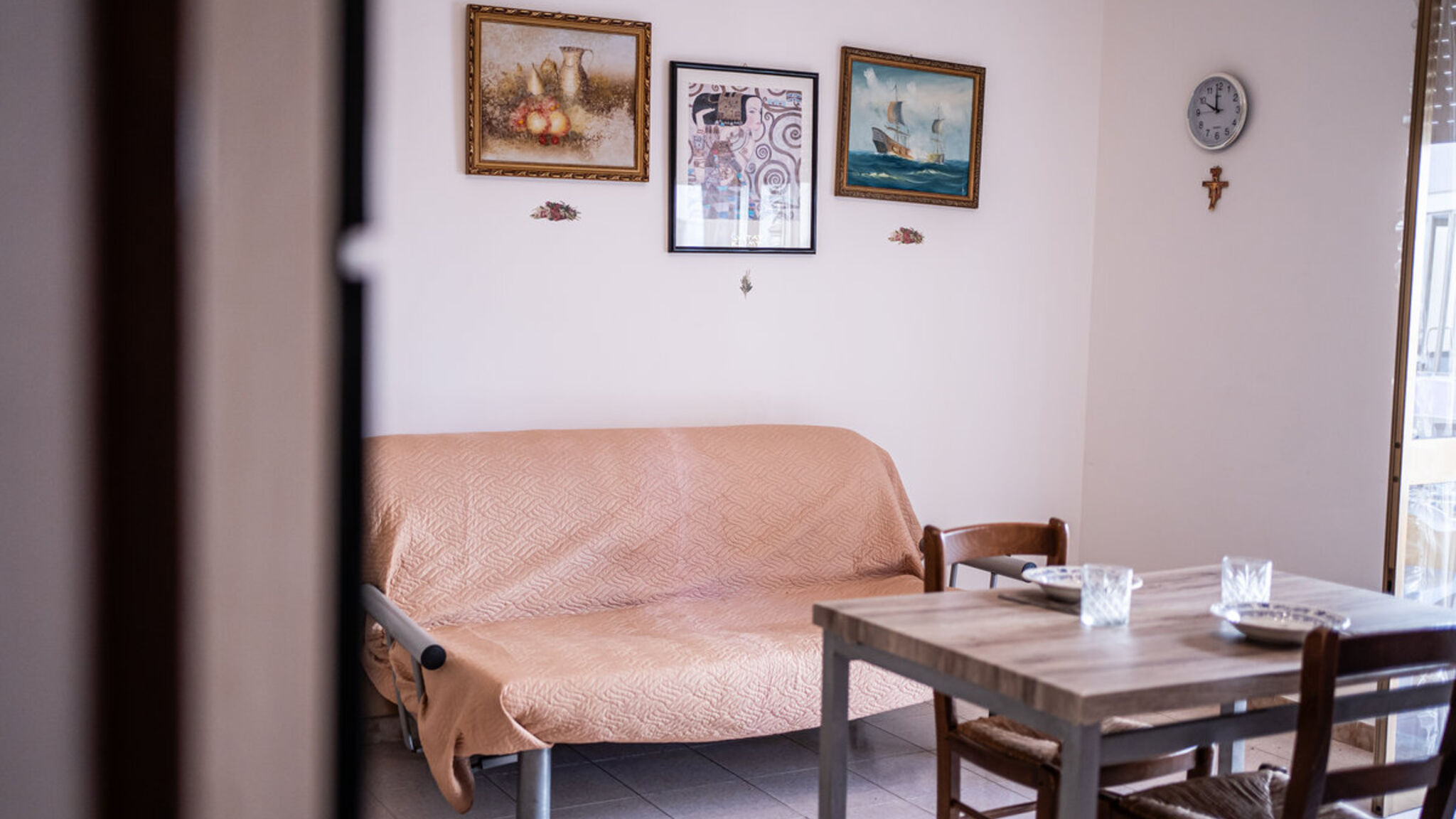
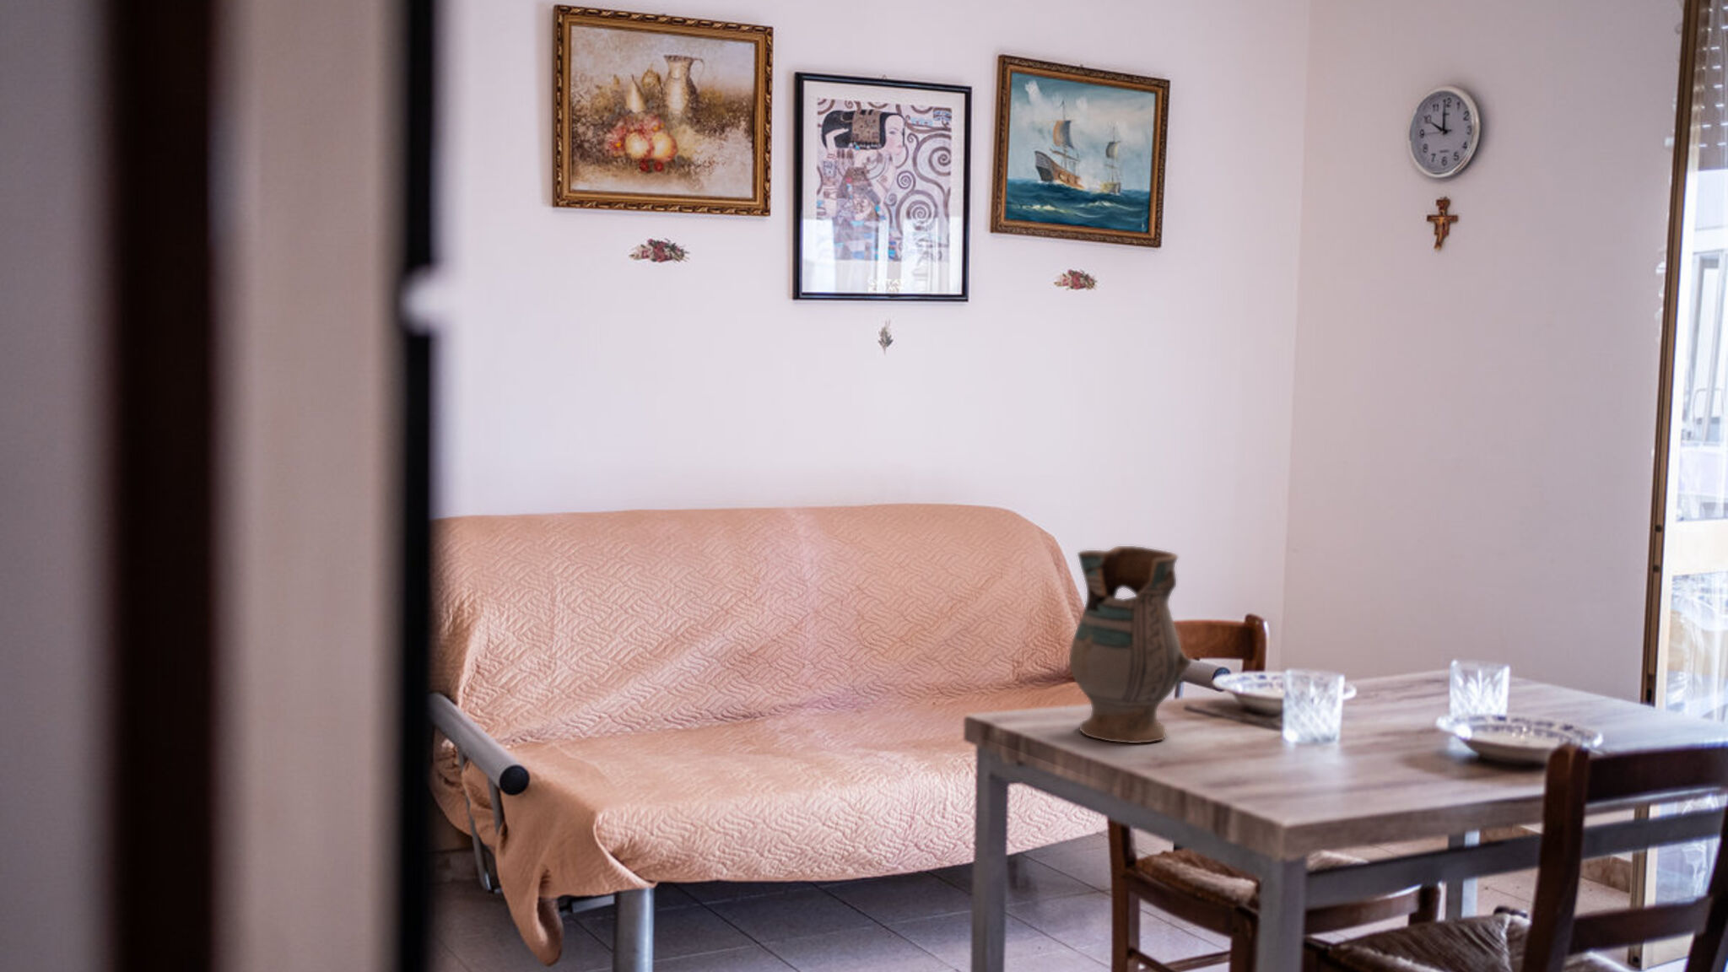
+ ceramic pitcher (1131, 642)
